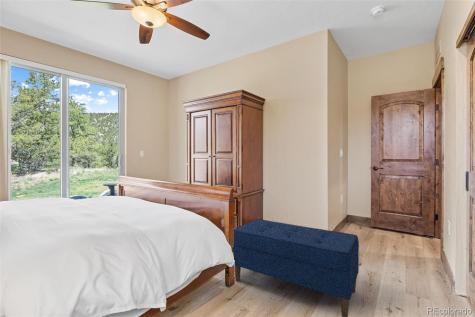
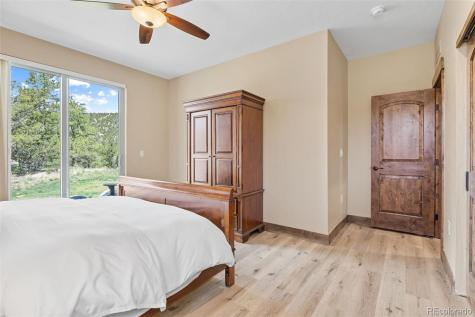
- bench (292, 258)
